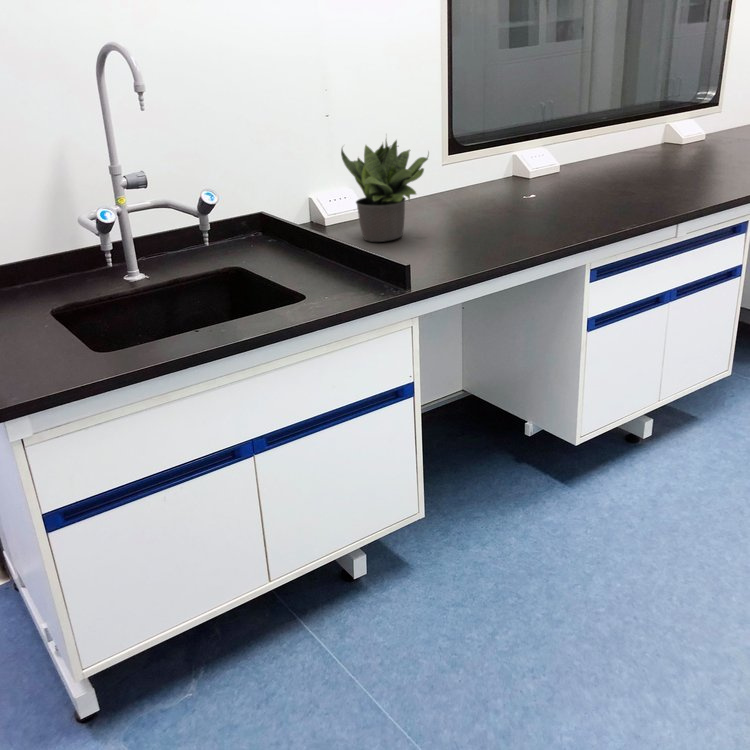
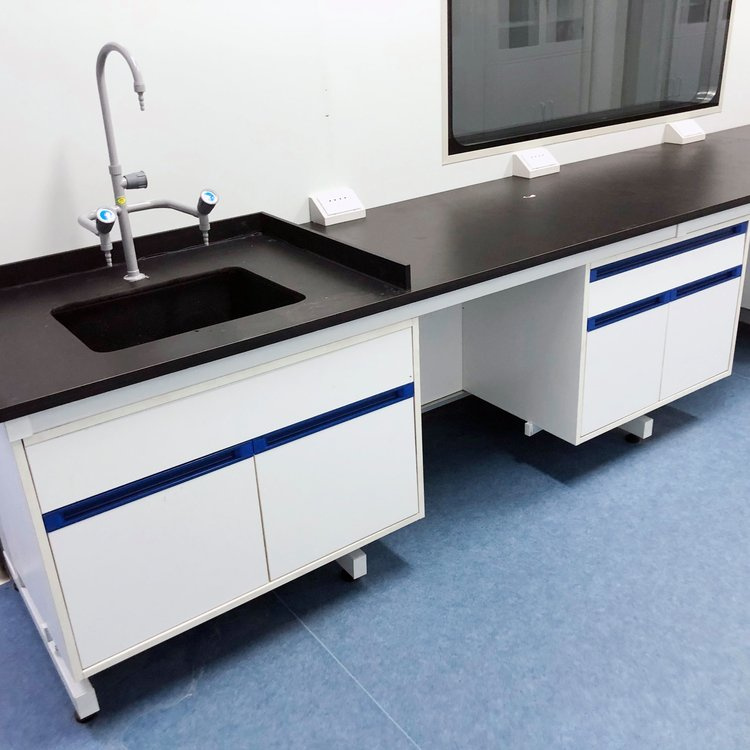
- potted plant (384, 188)
